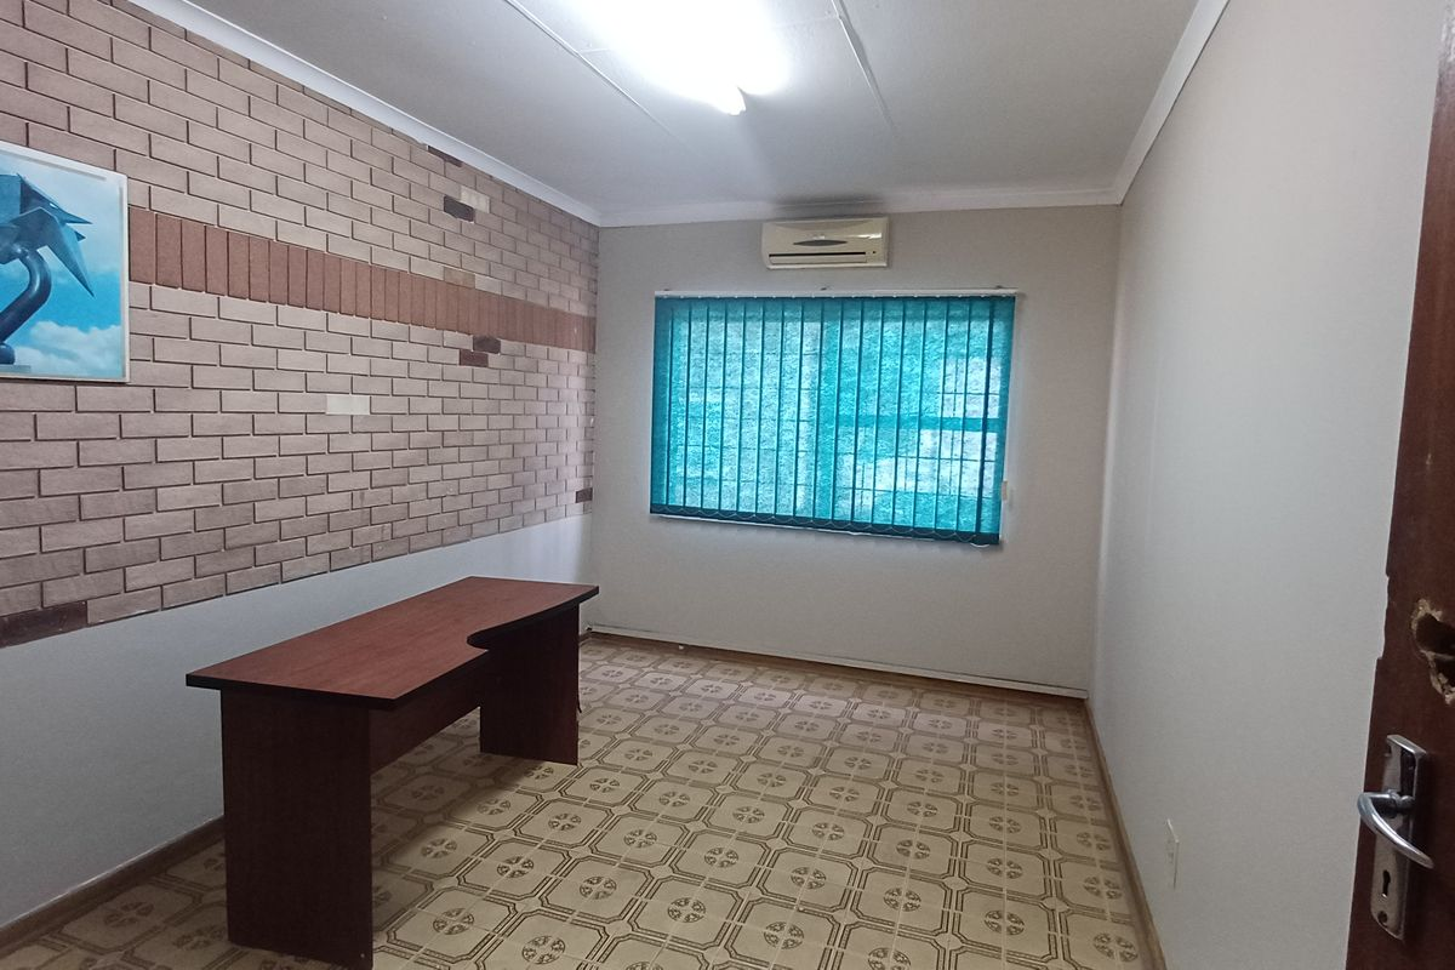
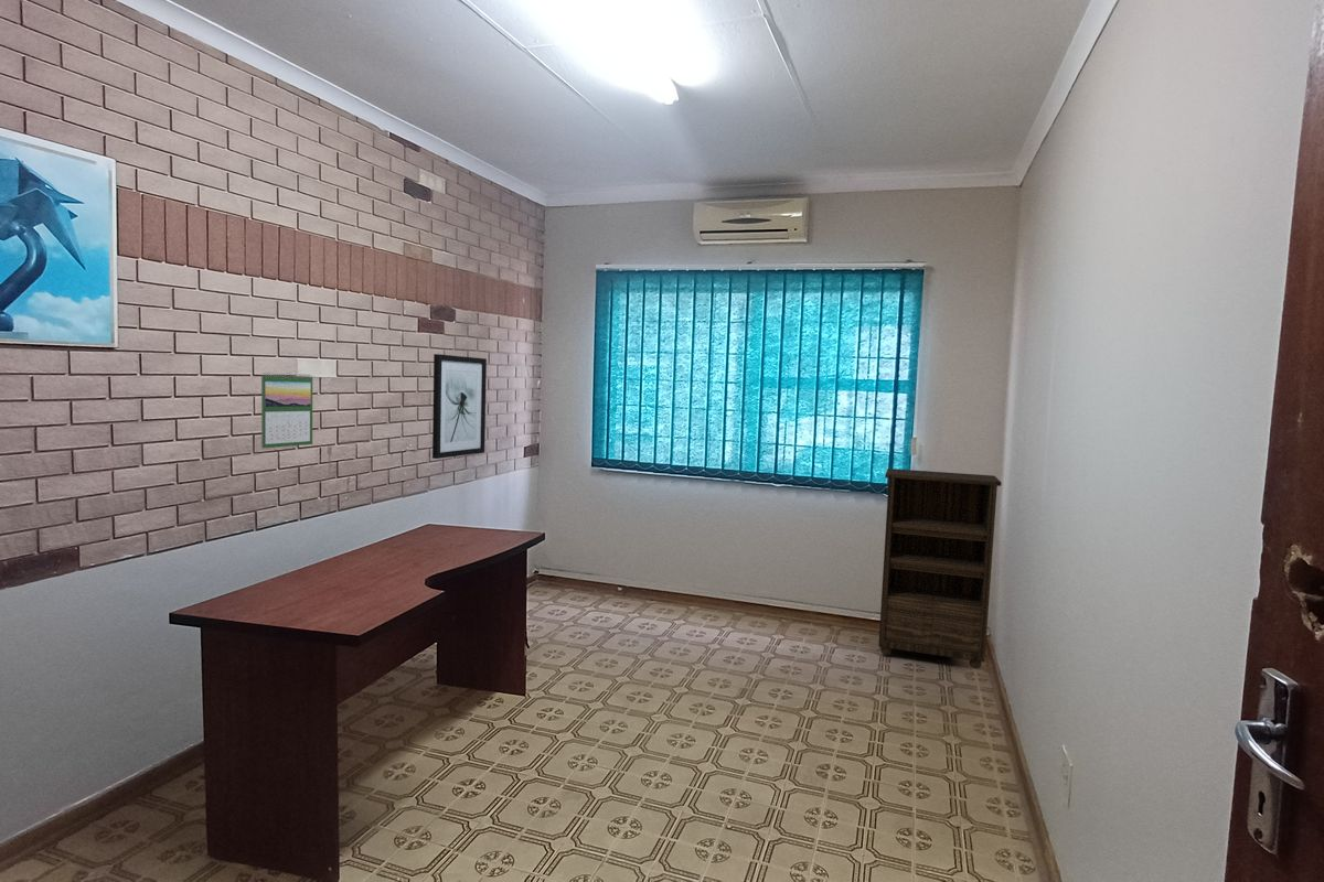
+ calendar (288, 409)
+ bookshelf (935, 564)
+ wall art (460, 406)
